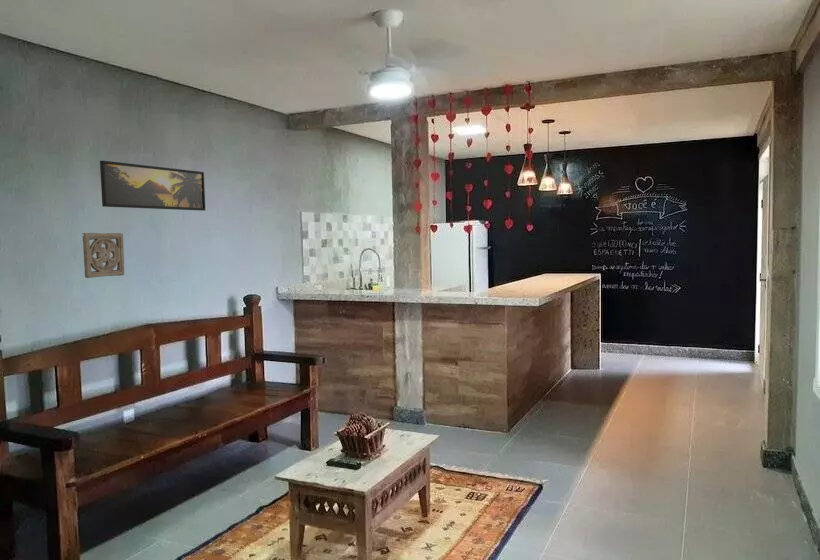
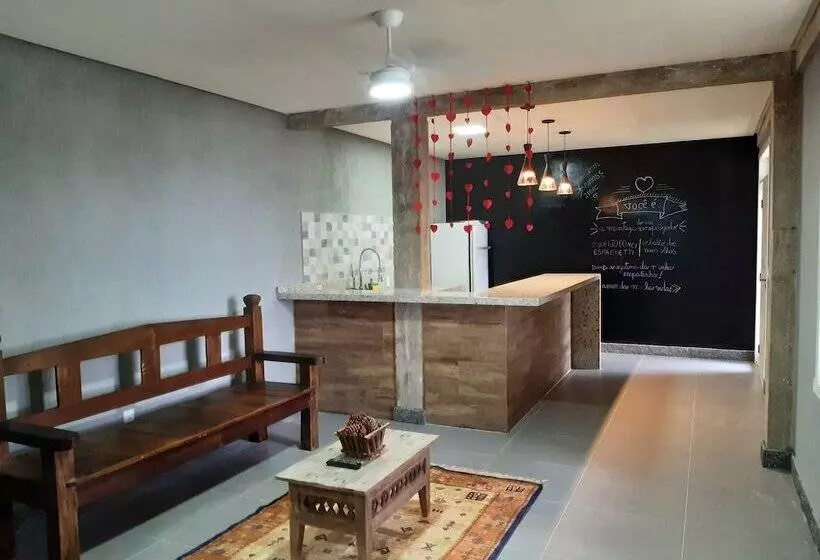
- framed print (157, 187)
- wall ornament (104, 255)
